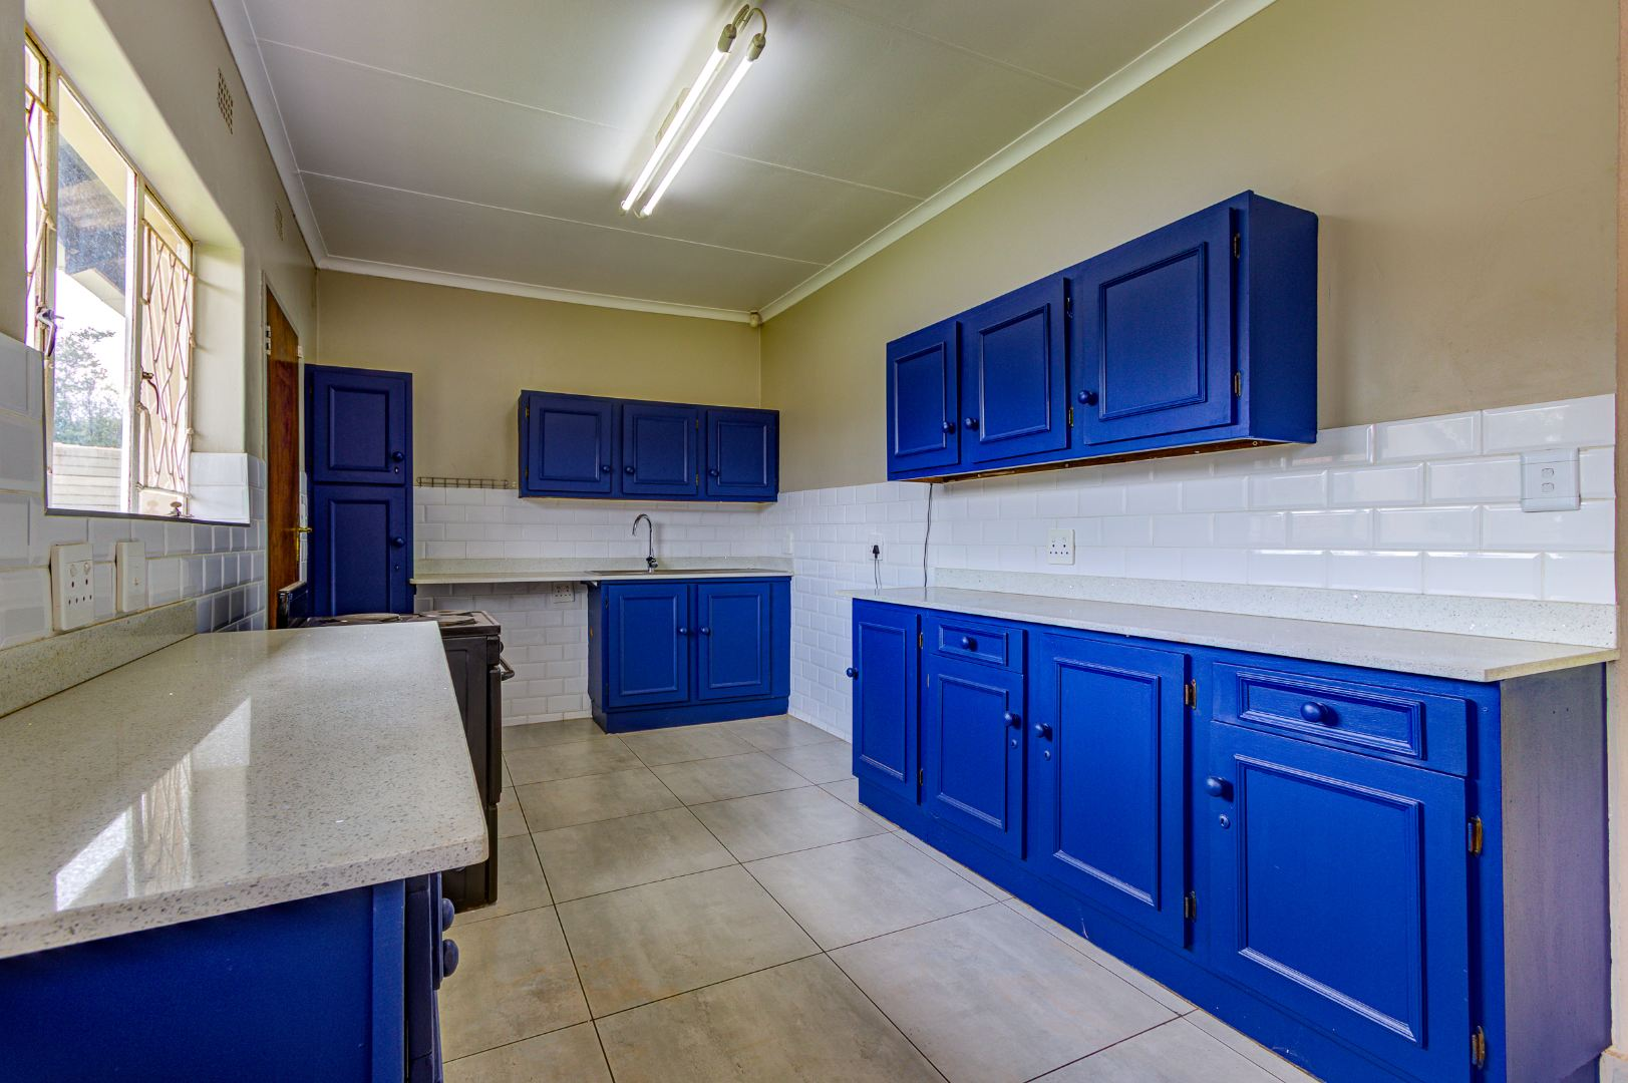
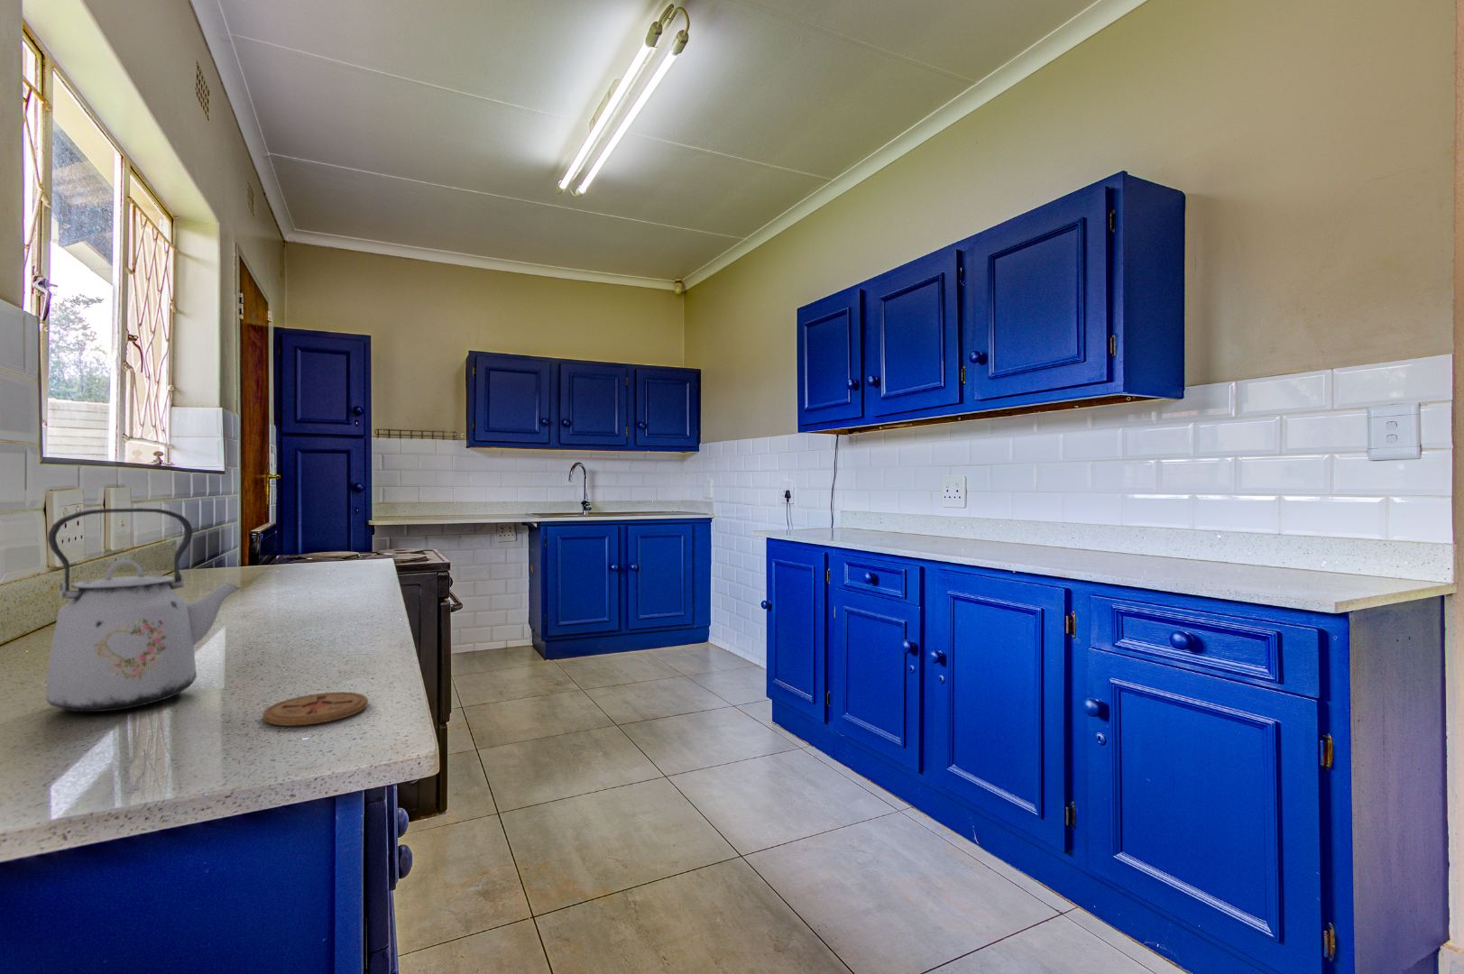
+ coaster (316, 707)
+ kettle (151, 601)
